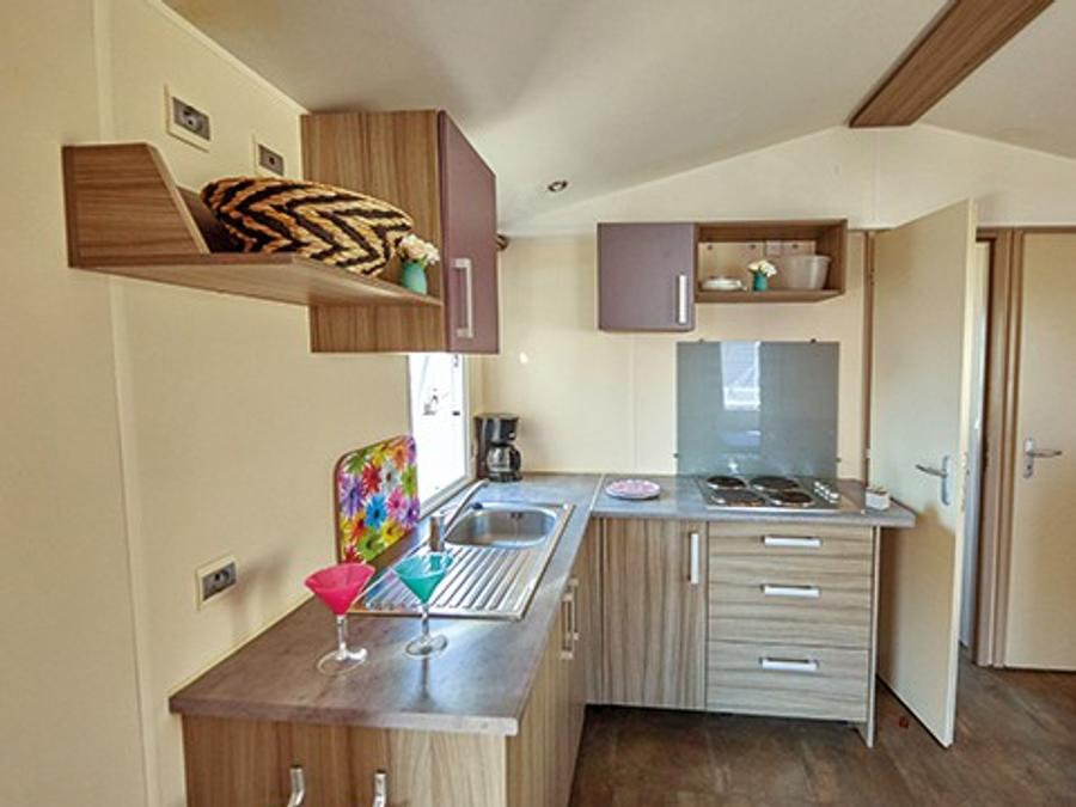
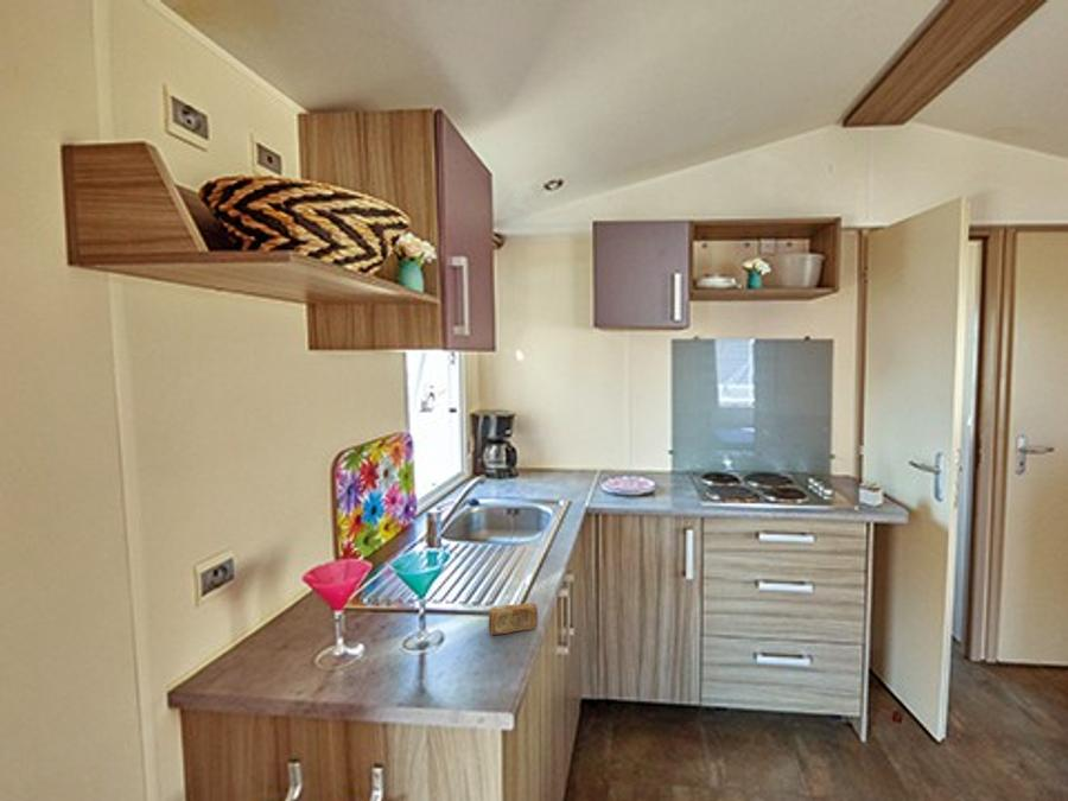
+ soap bar (513, 618)
